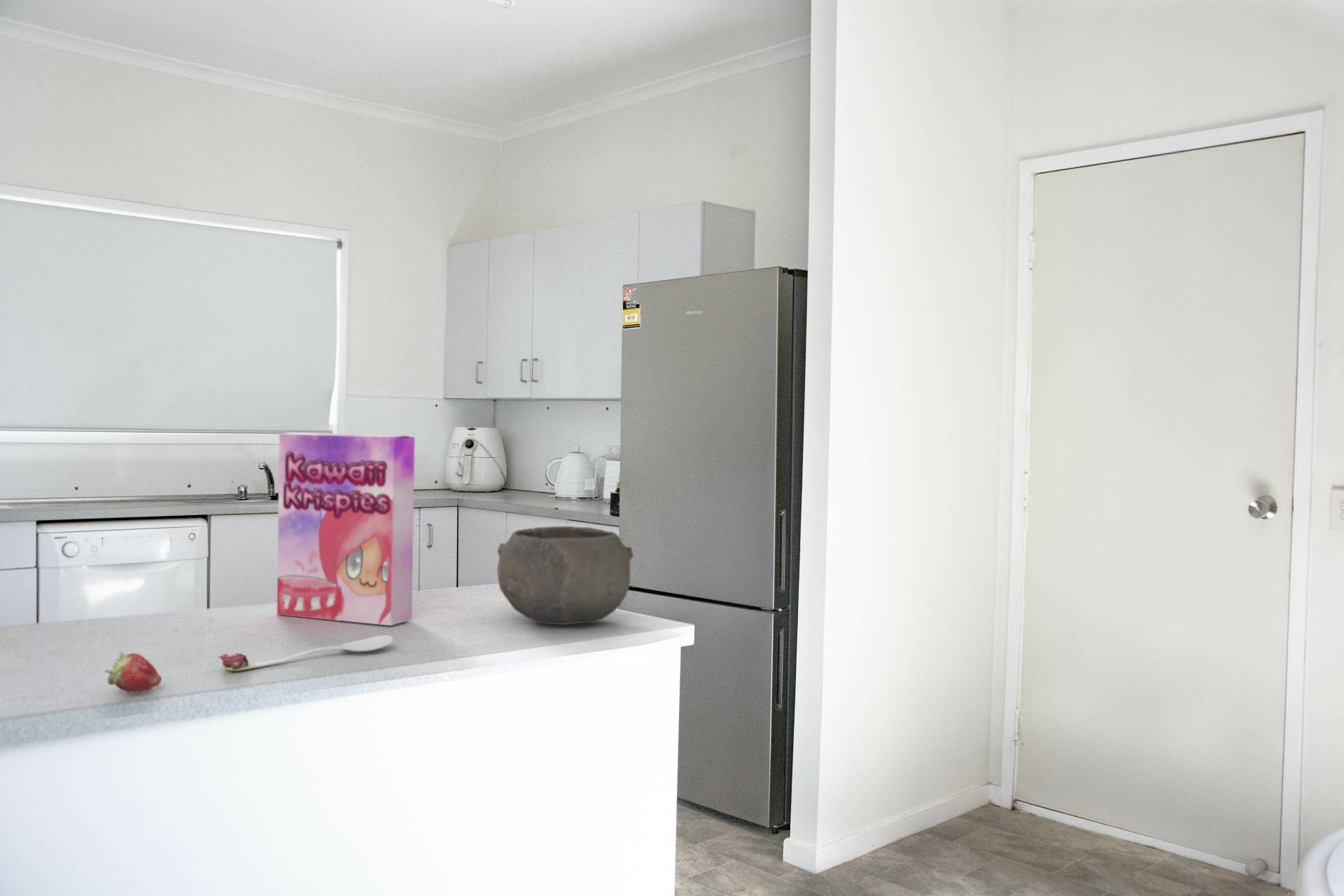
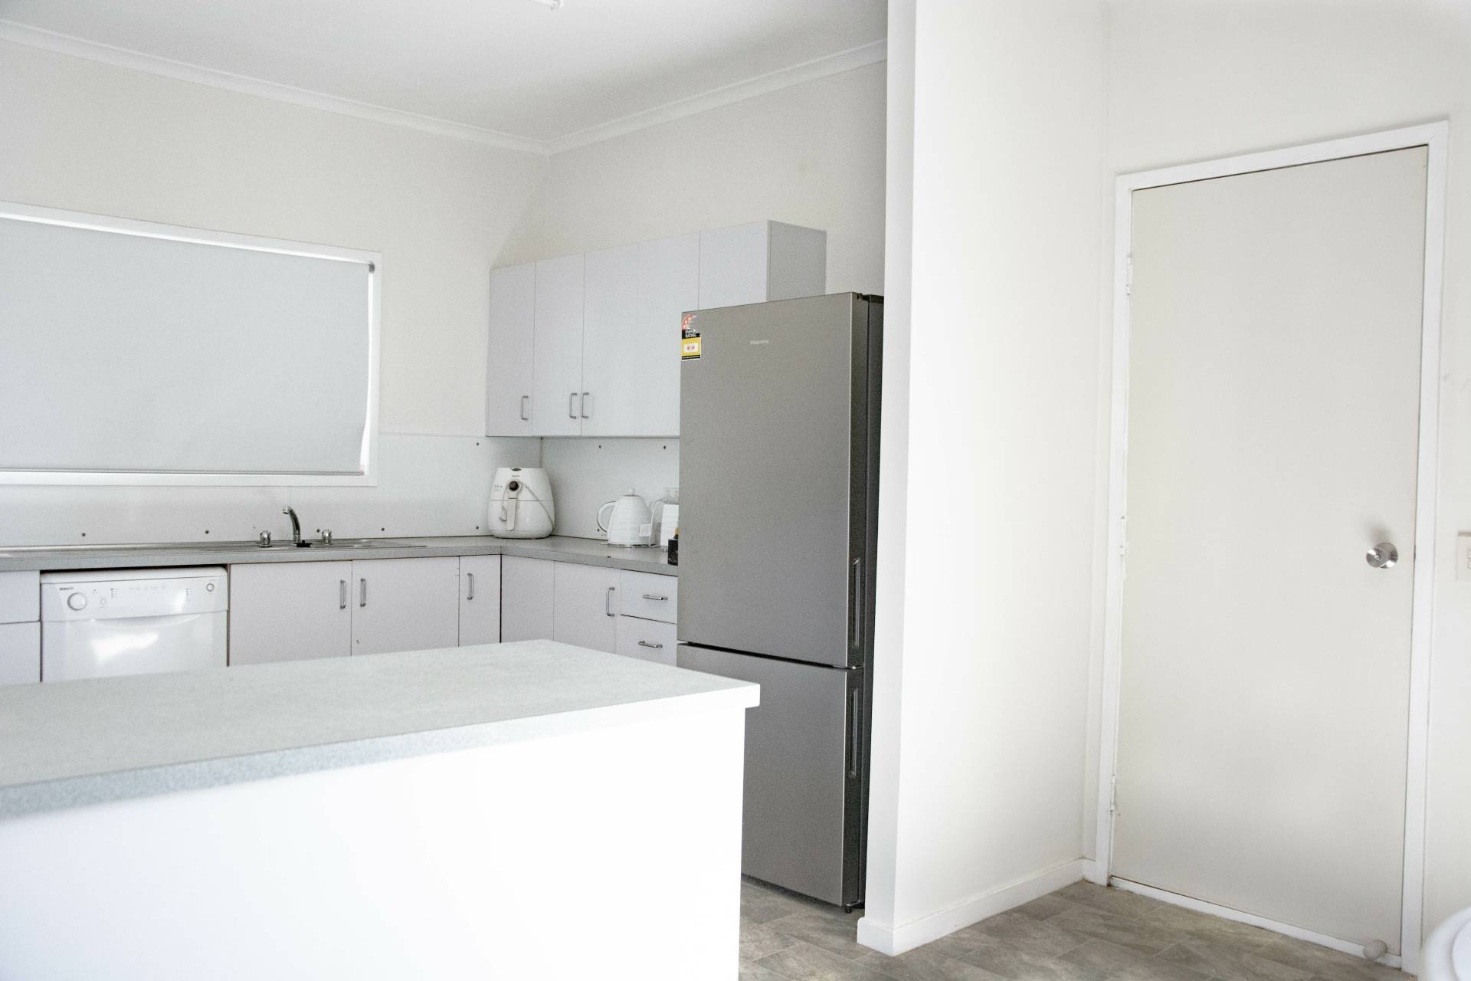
- fruit (136, 670)
- spoon (310, 650)
- cereal box (345, 526)
- bowl (564, 576)
